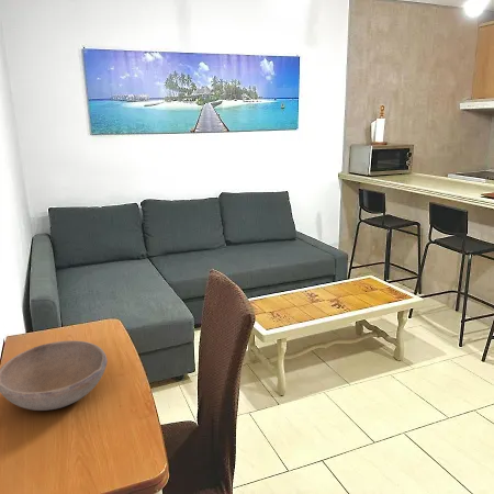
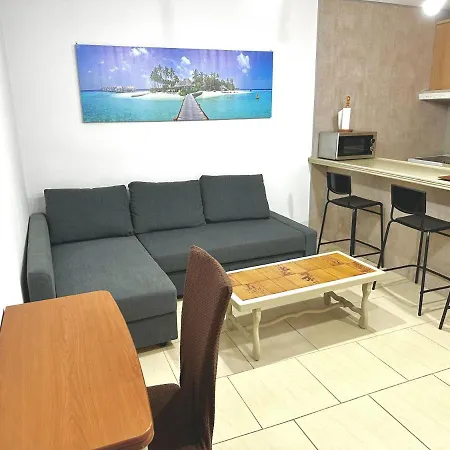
- bowl (55, 379)
